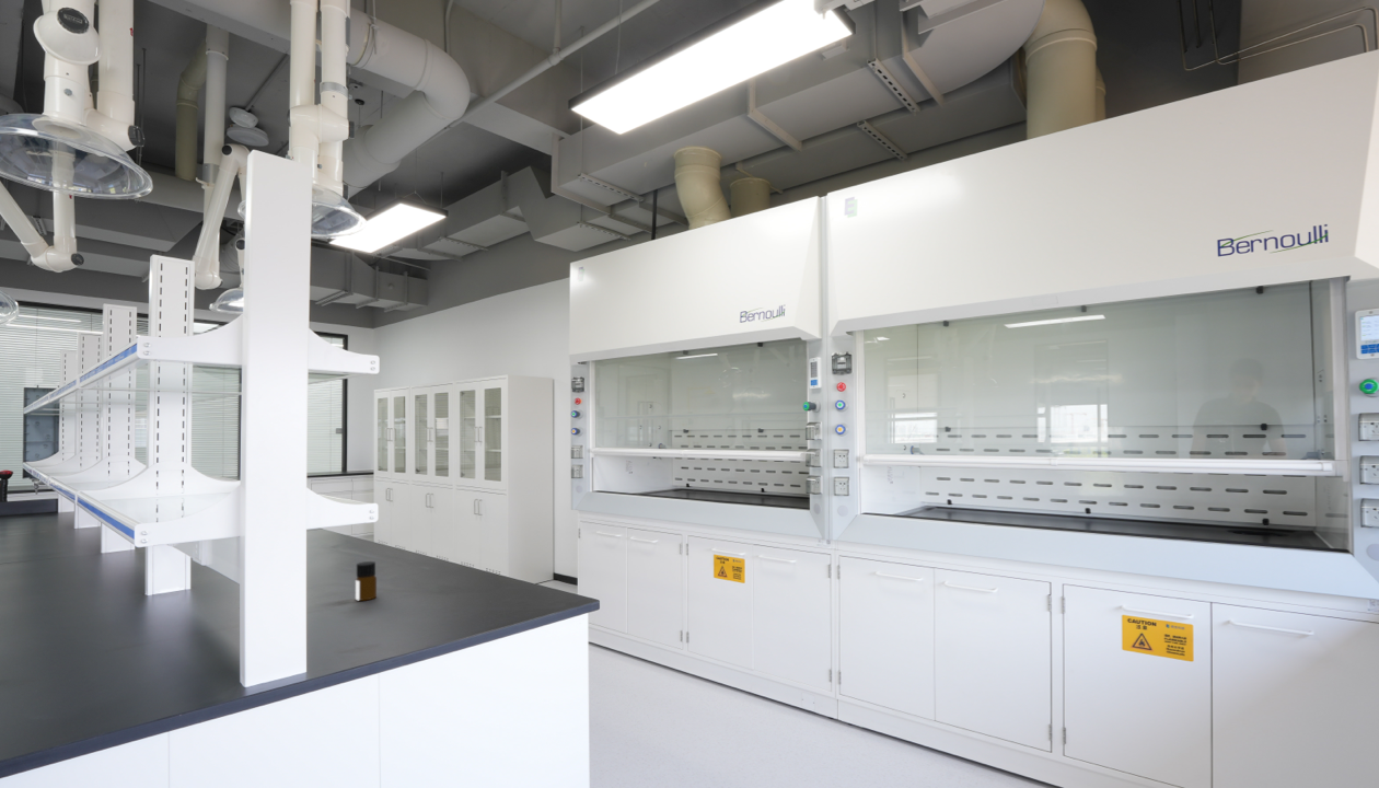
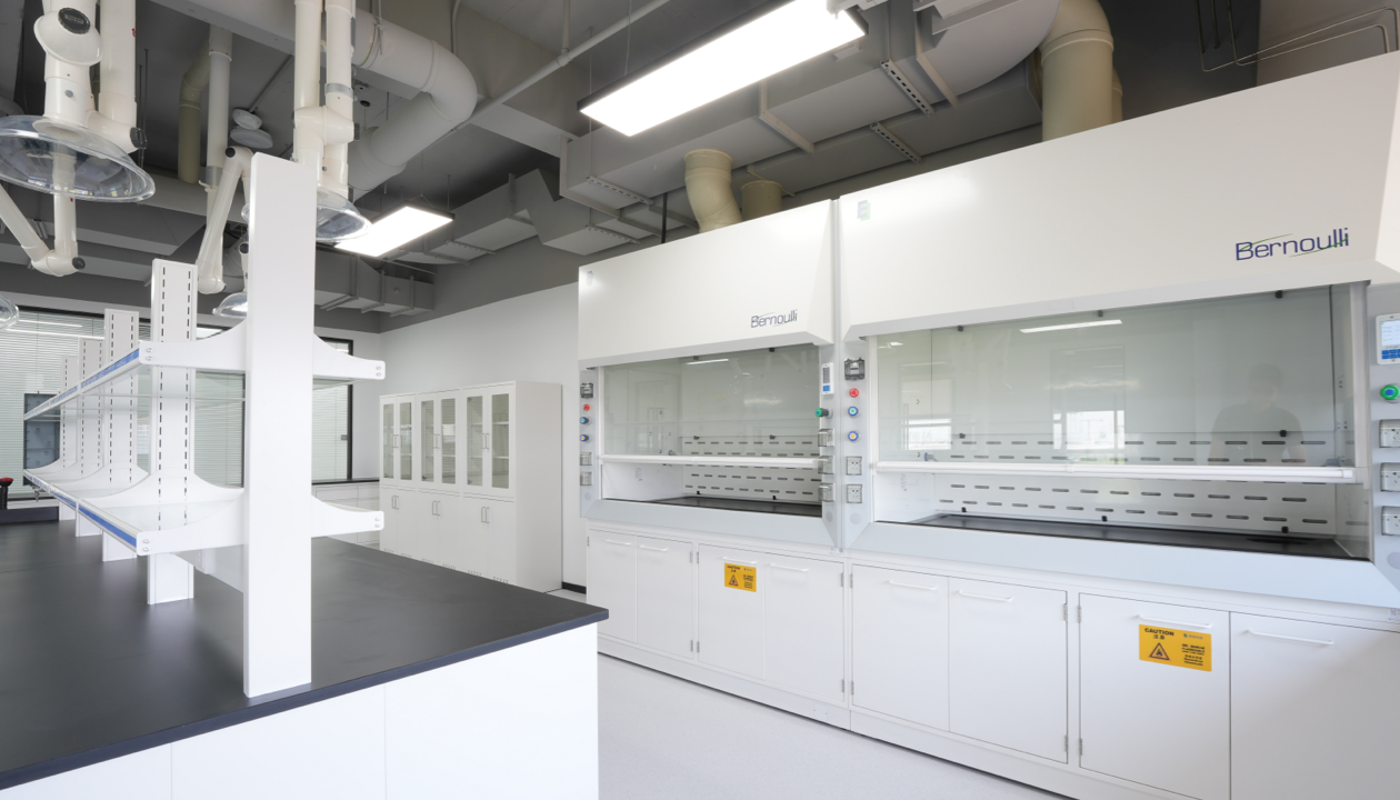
- bottle (366, 580)
